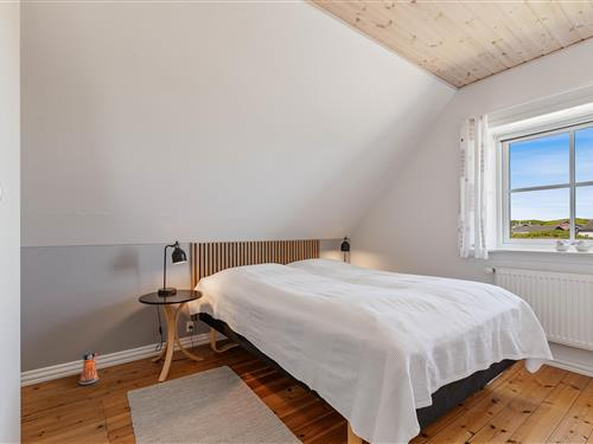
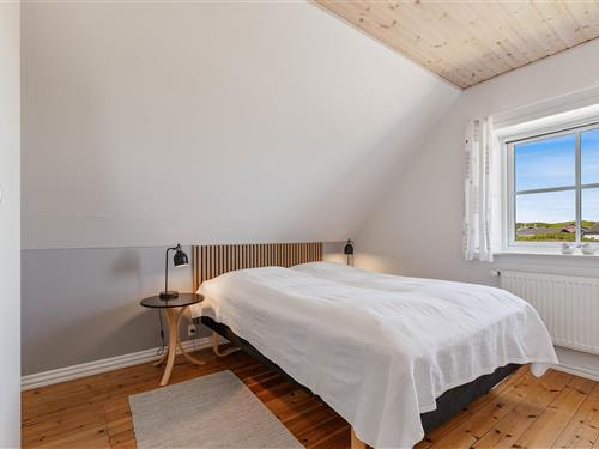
- sneaker (88, 366)
